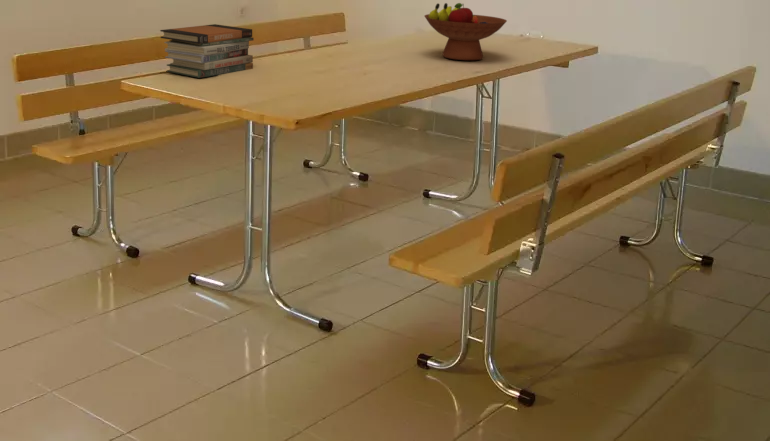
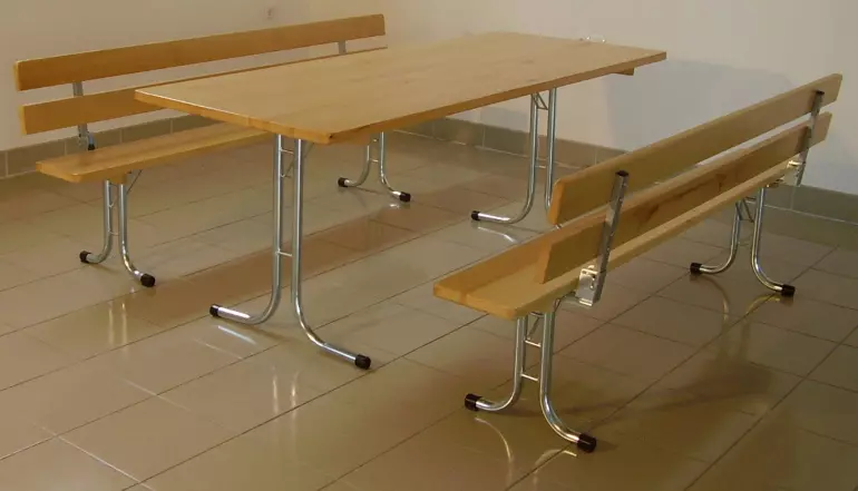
- book stack (208, 50)
- fruit bowl (464, 30)
